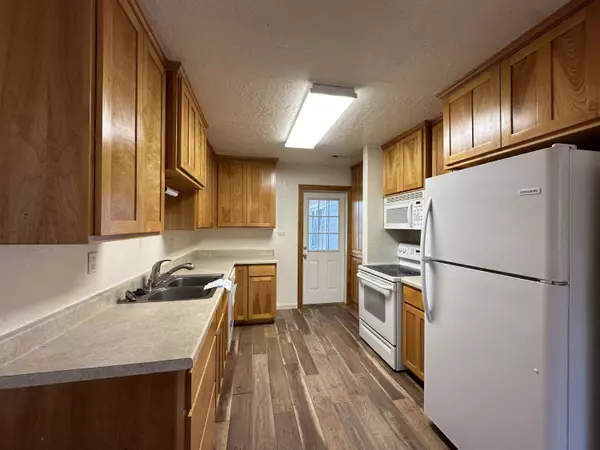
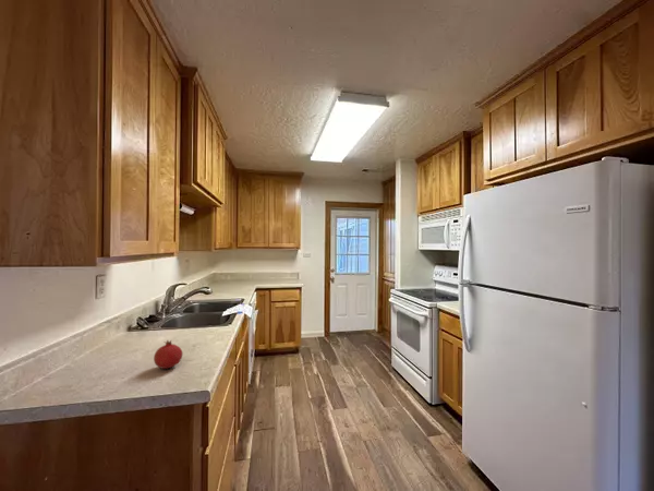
+ fruit (168, 354)
